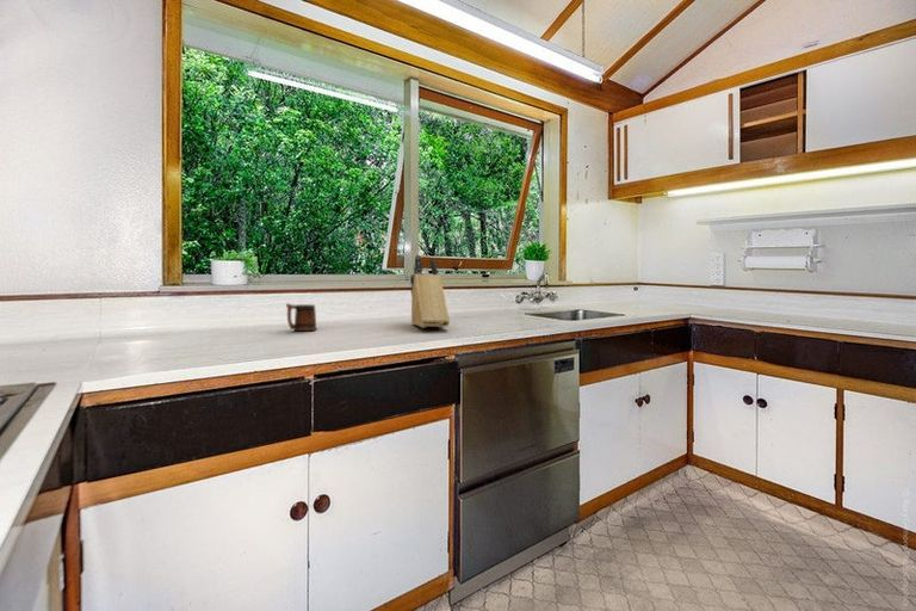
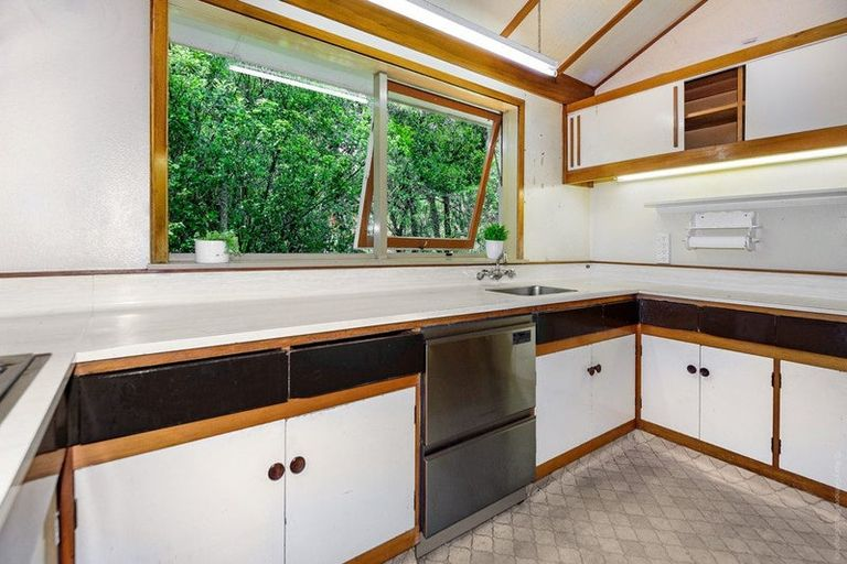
- mug (301, 316)
- knife block (427, 289)
